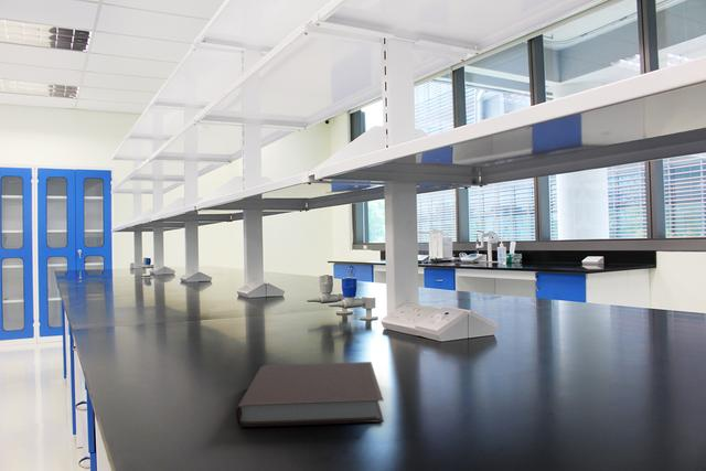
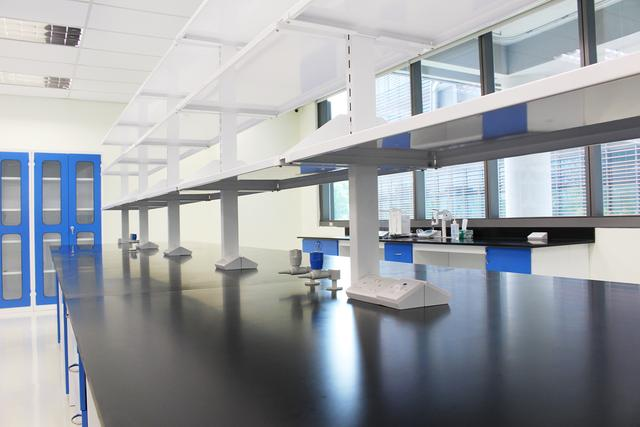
- notebook (313, 389)
